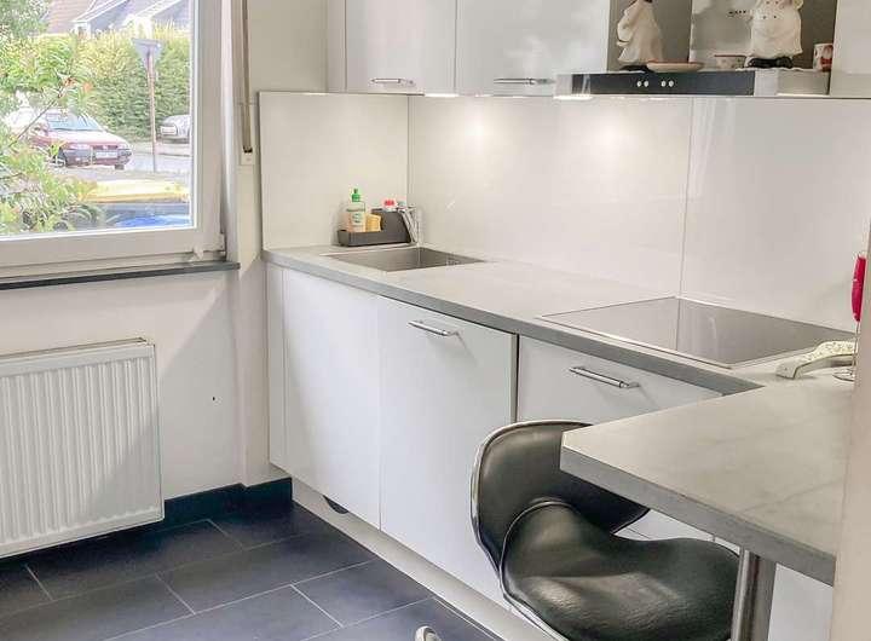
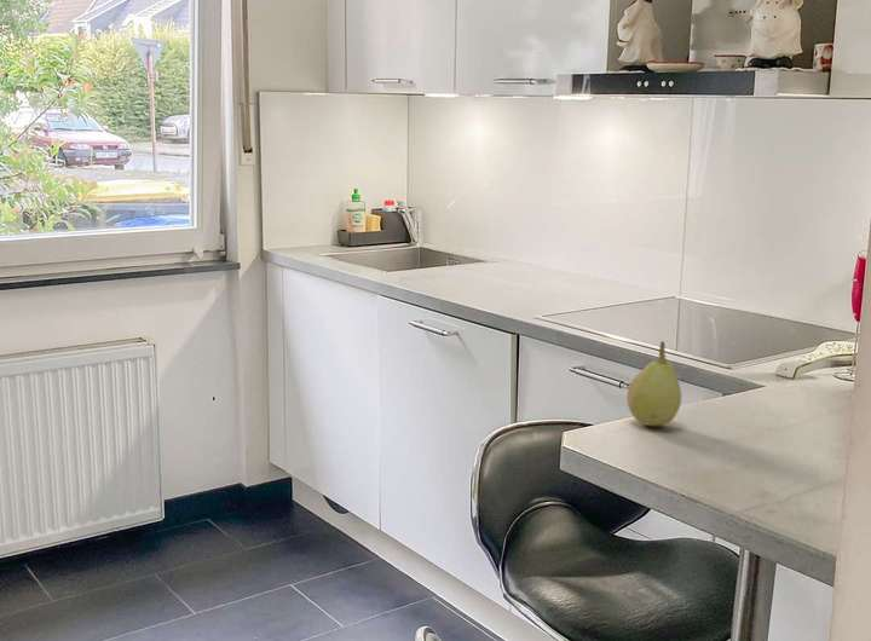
+ fruit (654, 382)
